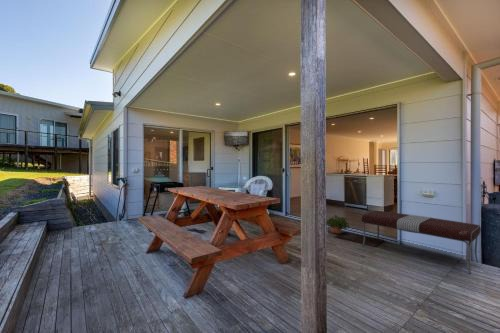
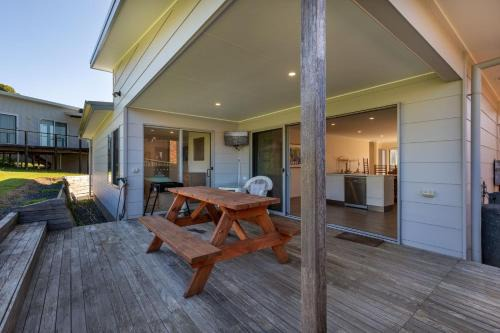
- potted plant (336, 224)
- bench (415, 232)
